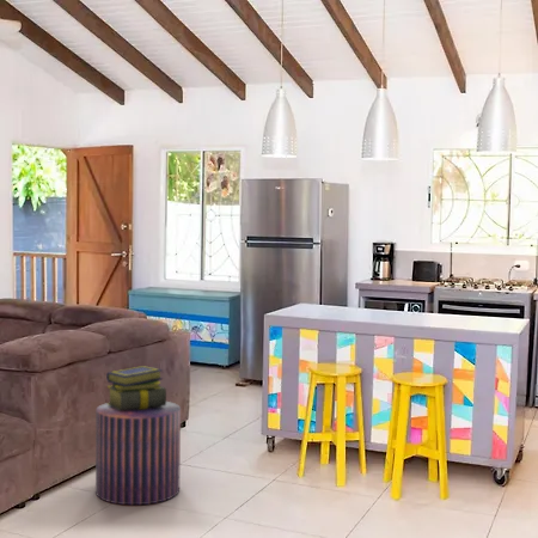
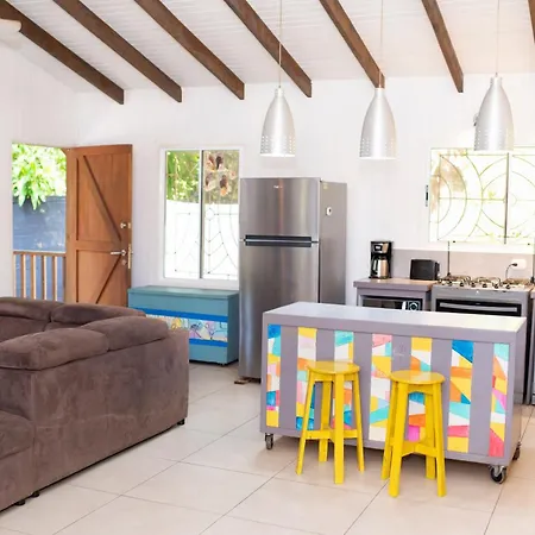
- pouf (137, 450)
- stack of books (135, 387)
